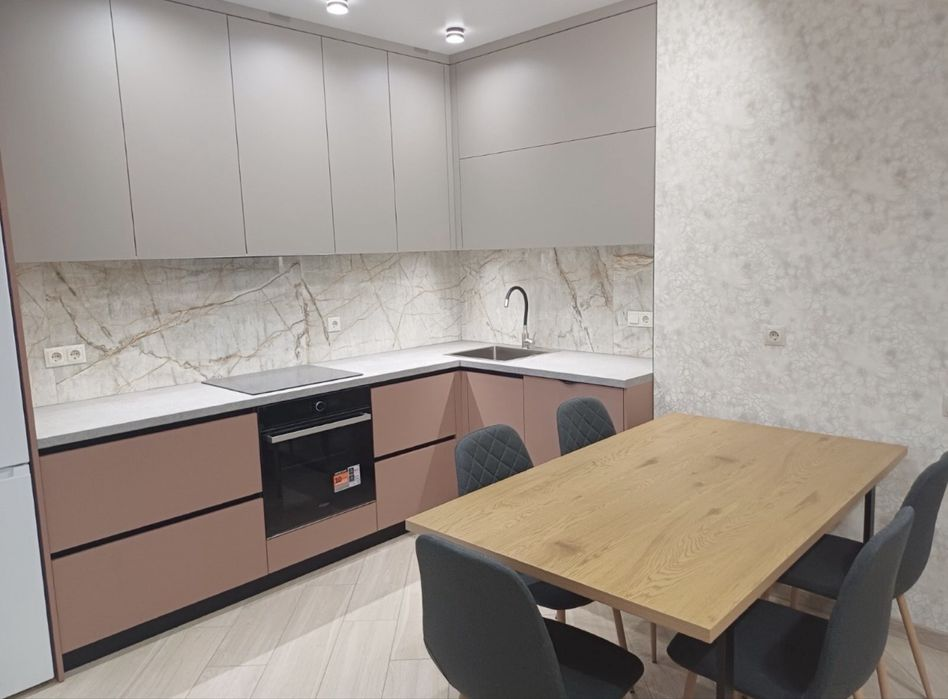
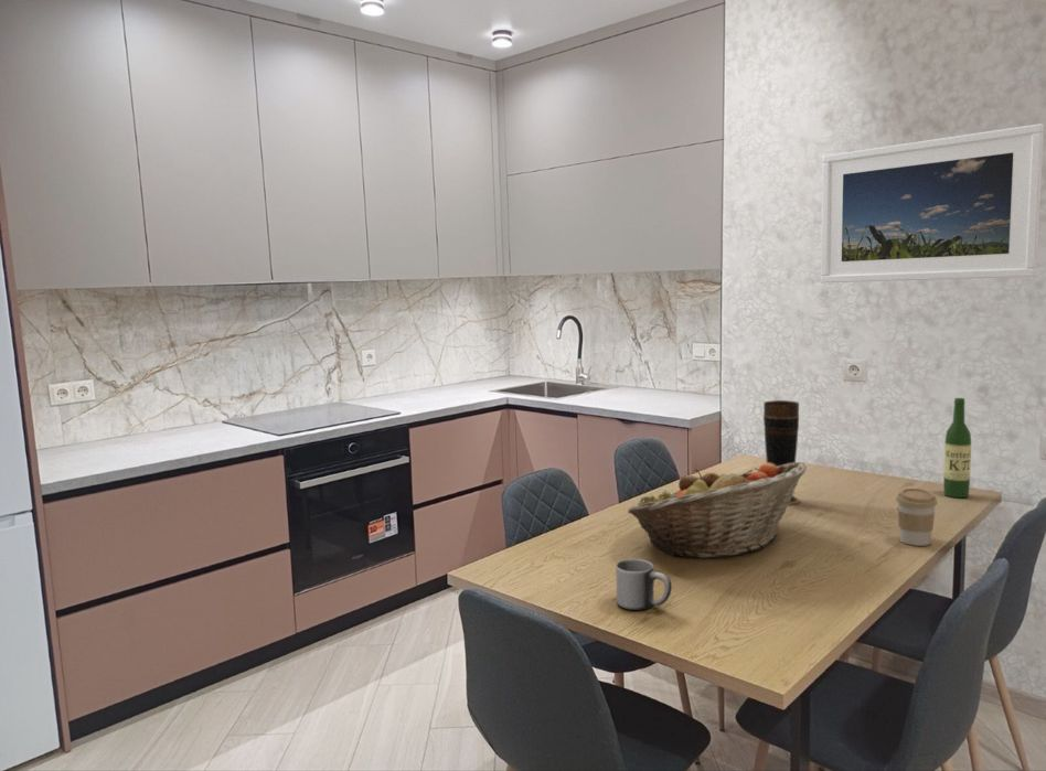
+ vase (780, 451)
+ fruit basket (718, 502)
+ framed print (920, 211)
+ wine bottle (958, 447)
+ mug (643, 586)
+ coffee cup (916, 516)
